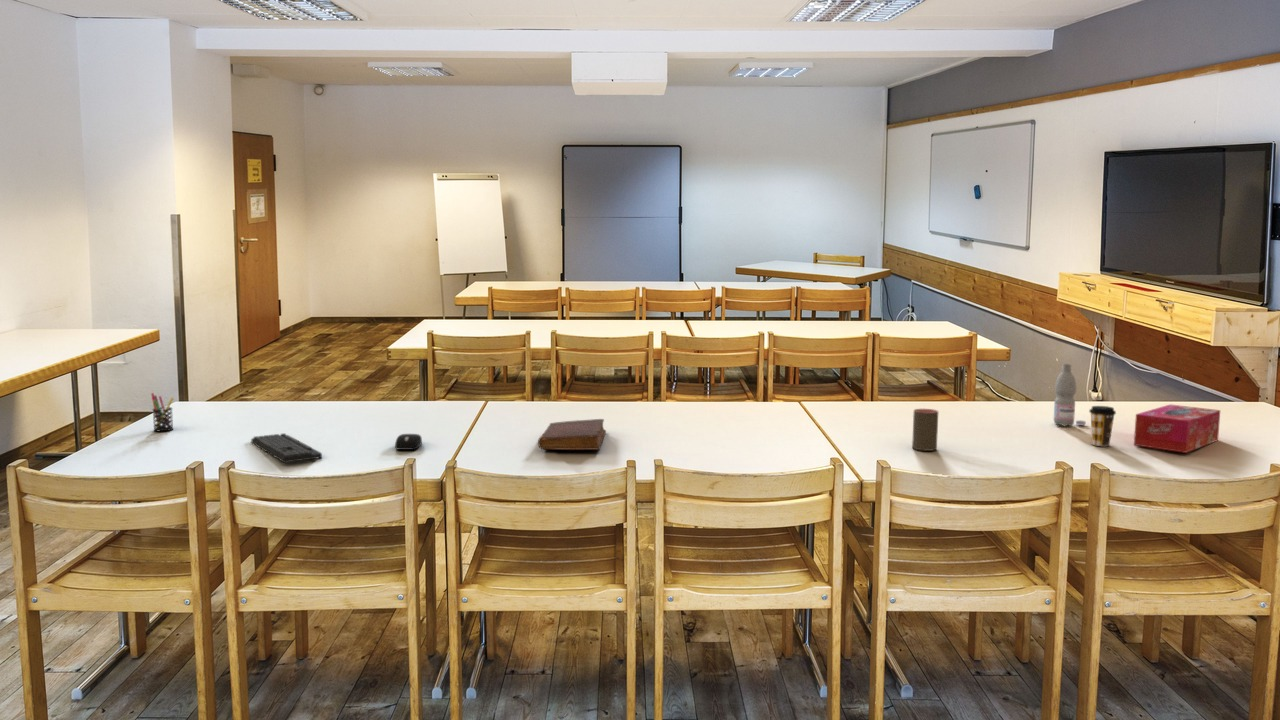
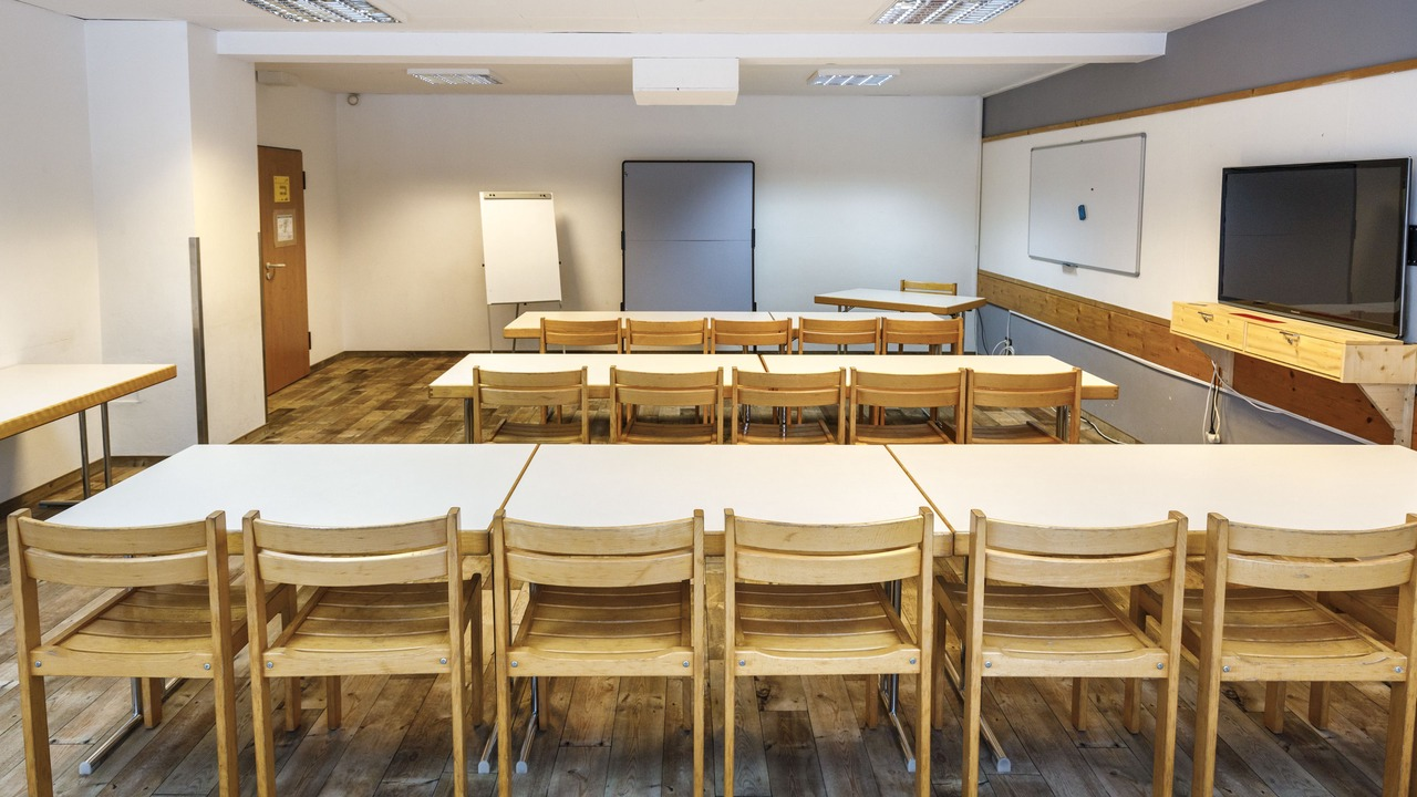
- diary (573, 433)
- computer mouse (409, 440)
- keyboard (285, 446)
- cup (925, 429)
- pen holder (160, 411)
- coffee cup (1101, 426)
- water bottle (1071, 394)
- tissue box (1177, 427)
